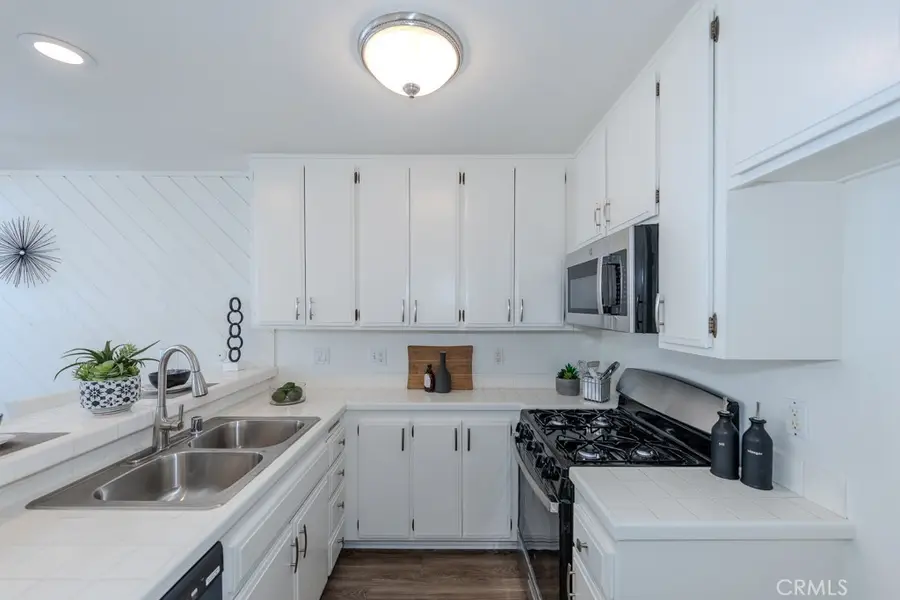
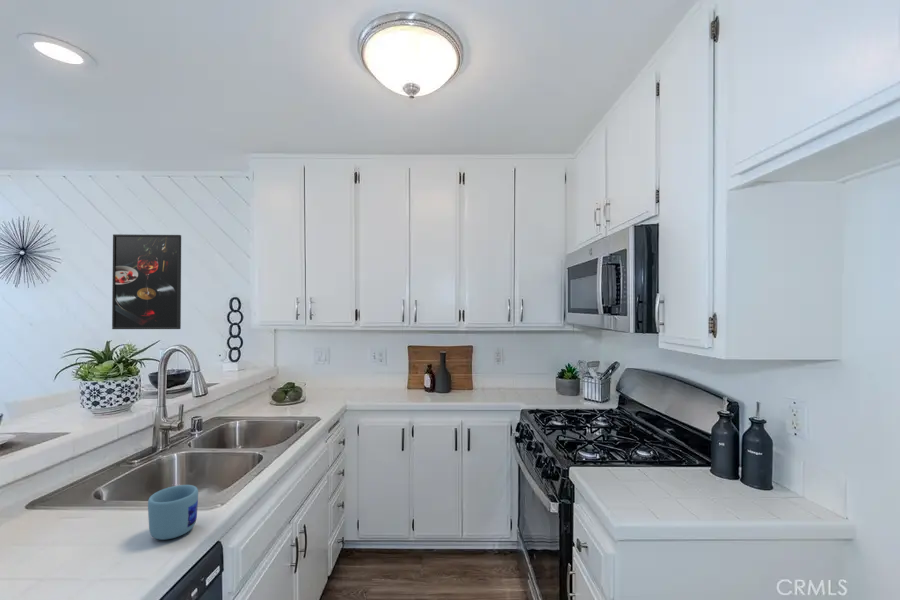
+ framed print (146, 281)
+ mug (176, 509)
